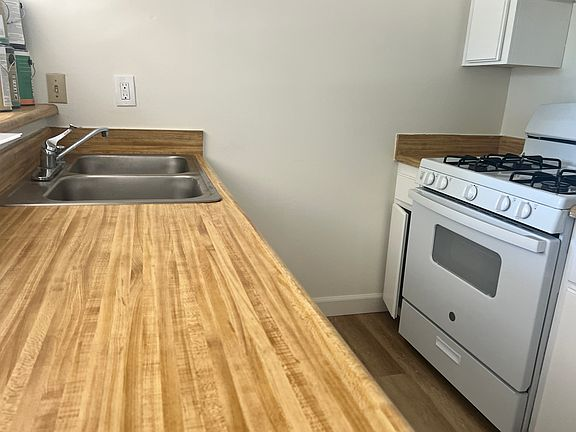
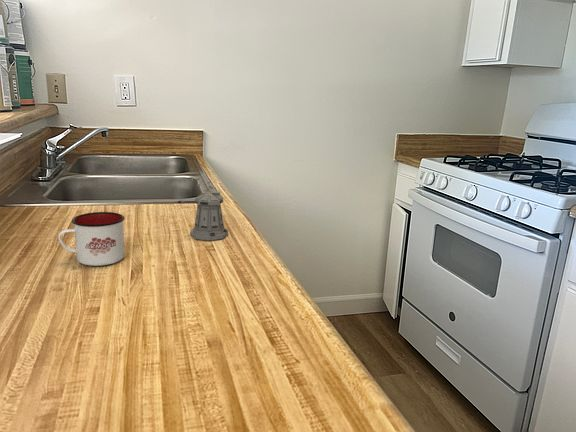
+ pepper shaker (205, 213)
+ mug (92, 239)
